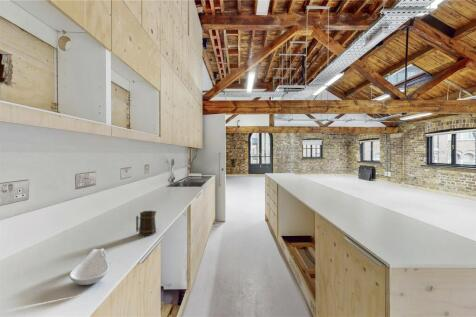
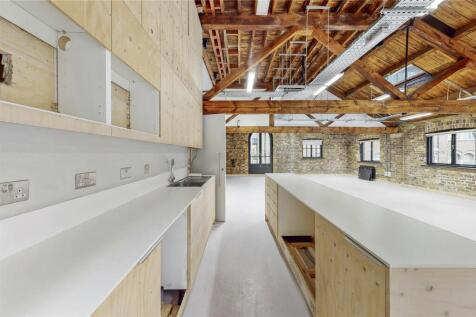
- spoon rest (93, 264)
- mug (146, 223)
